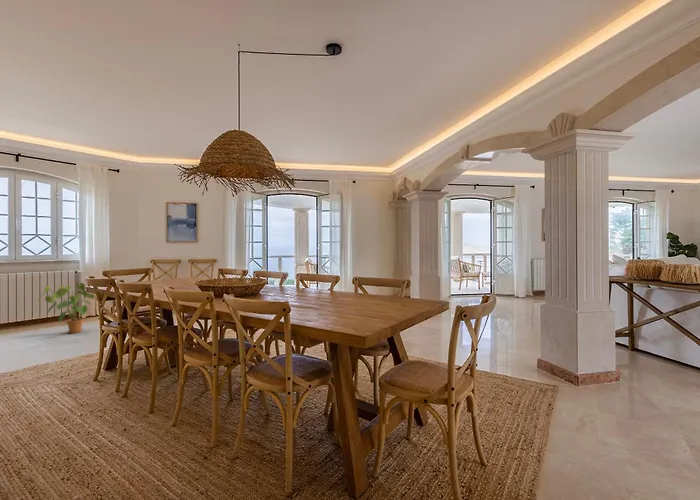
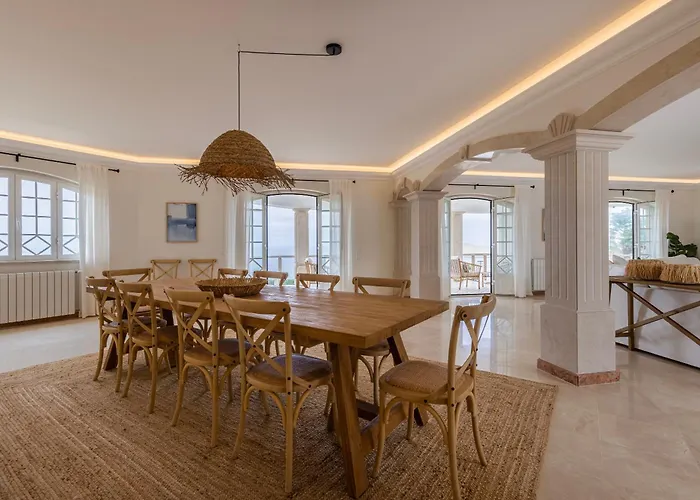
- house plant (71, 306)
